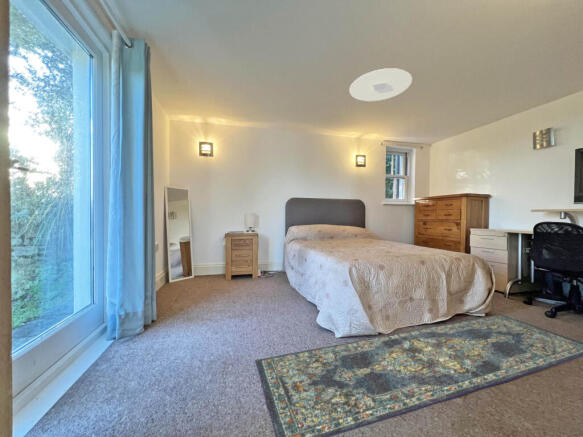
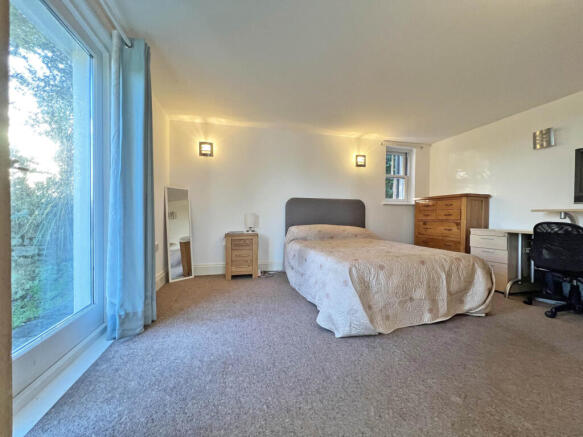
- rug (436, 354)
- ceiling light (379, 83)
